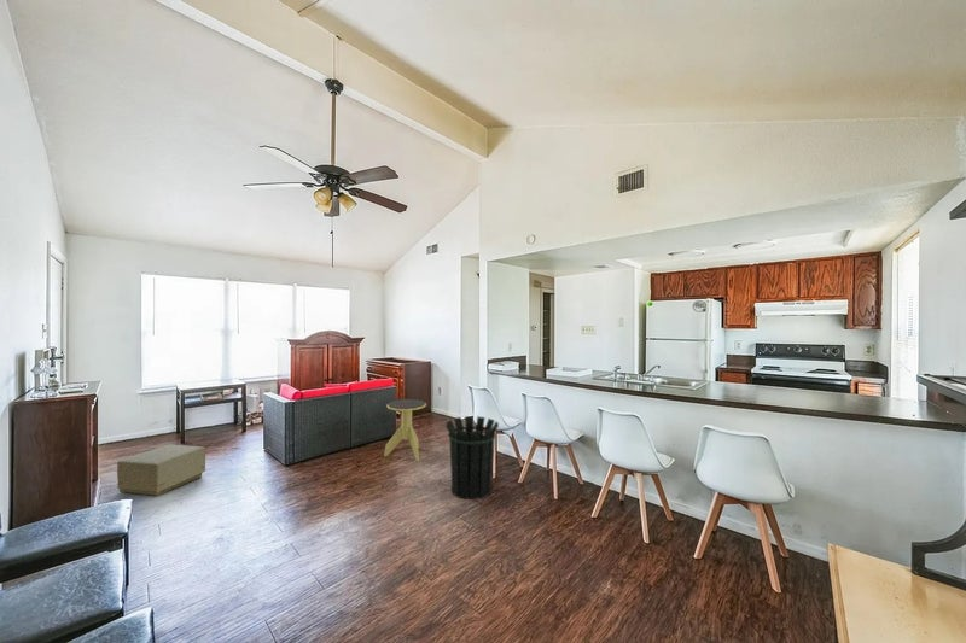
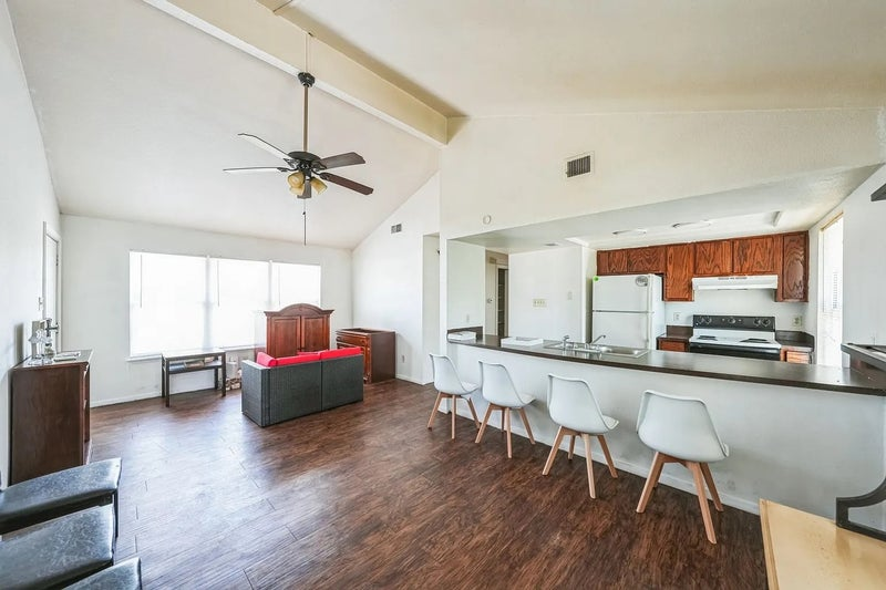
- cardboard box (163, 468)
- side table (405, 428)
- waste bin (471, 456)
